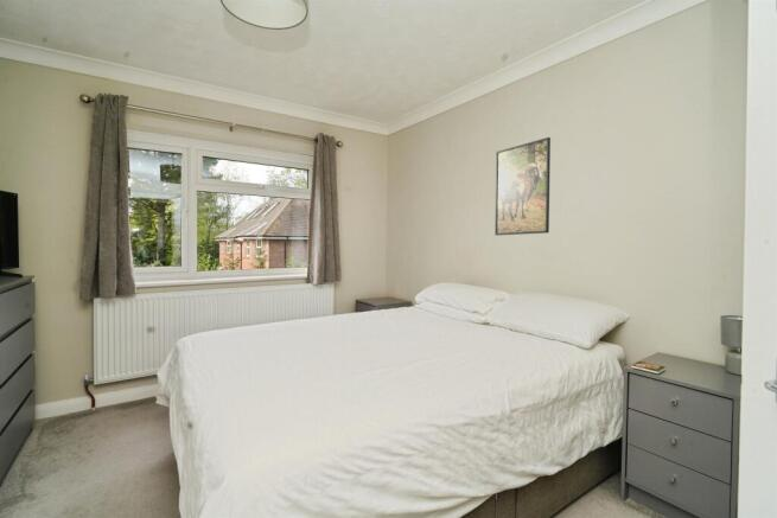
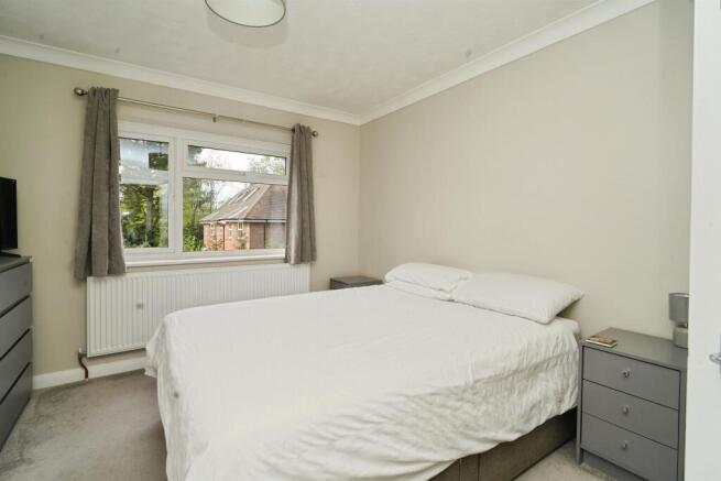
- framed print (521, 190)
